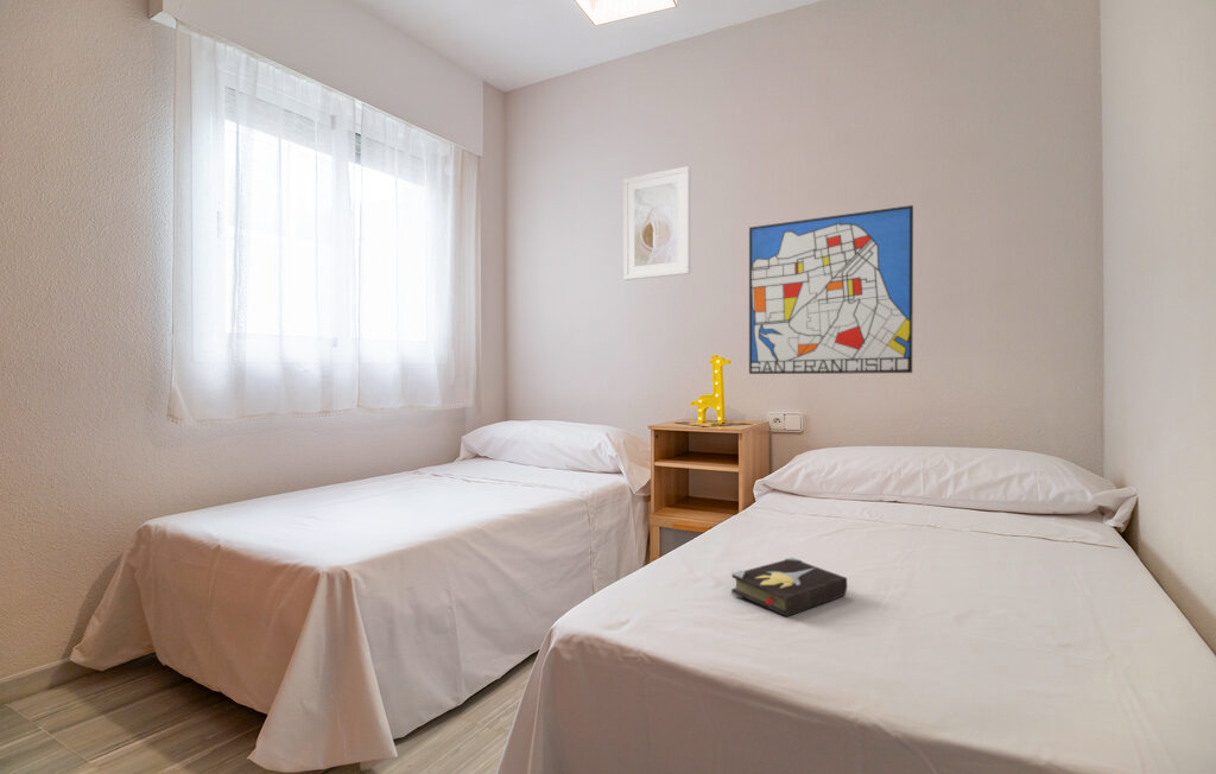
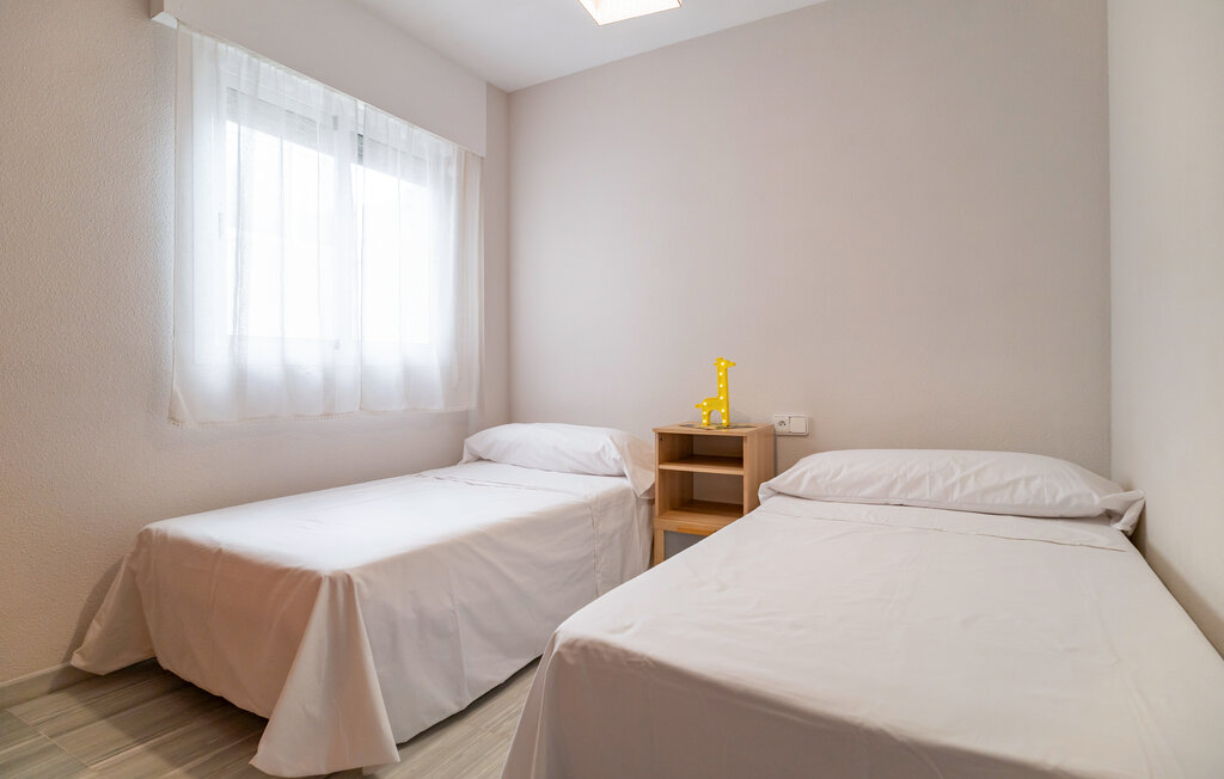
- hardback book (788, 583)
- wall art (825, 294)
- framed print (656, 224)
